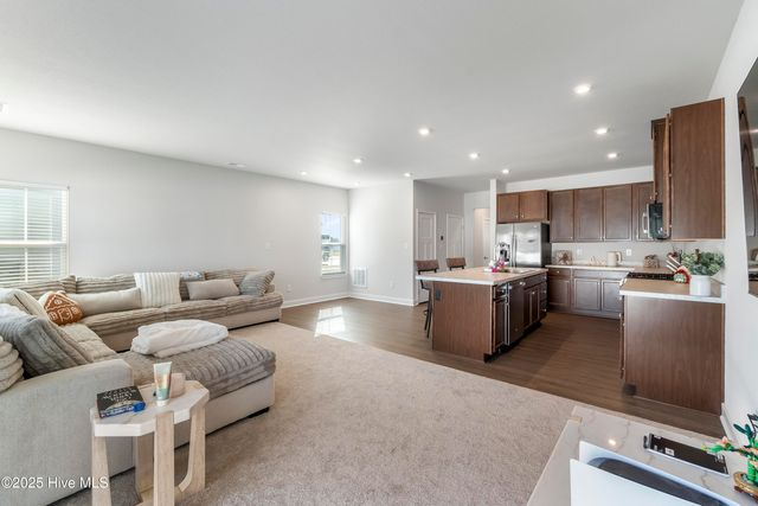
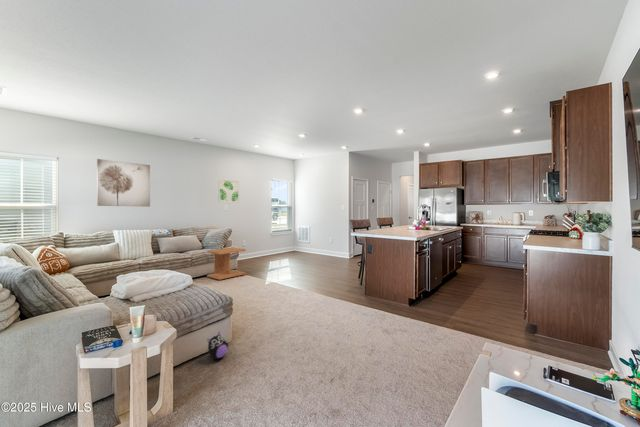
+ wall art (125, 184)
+ side table (226, 262)
+ wall art (229, 191)
+ plush toy (218, 345)
